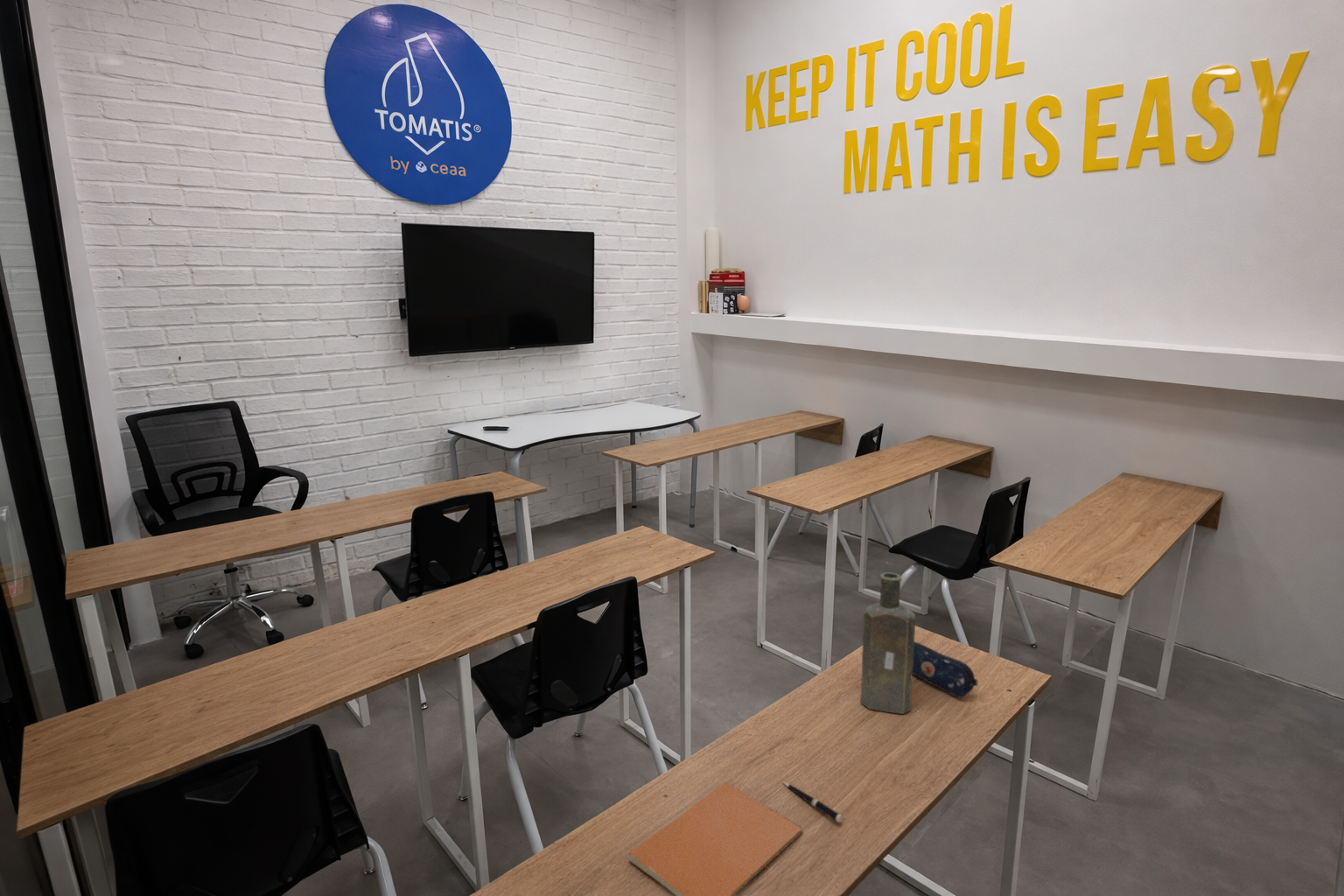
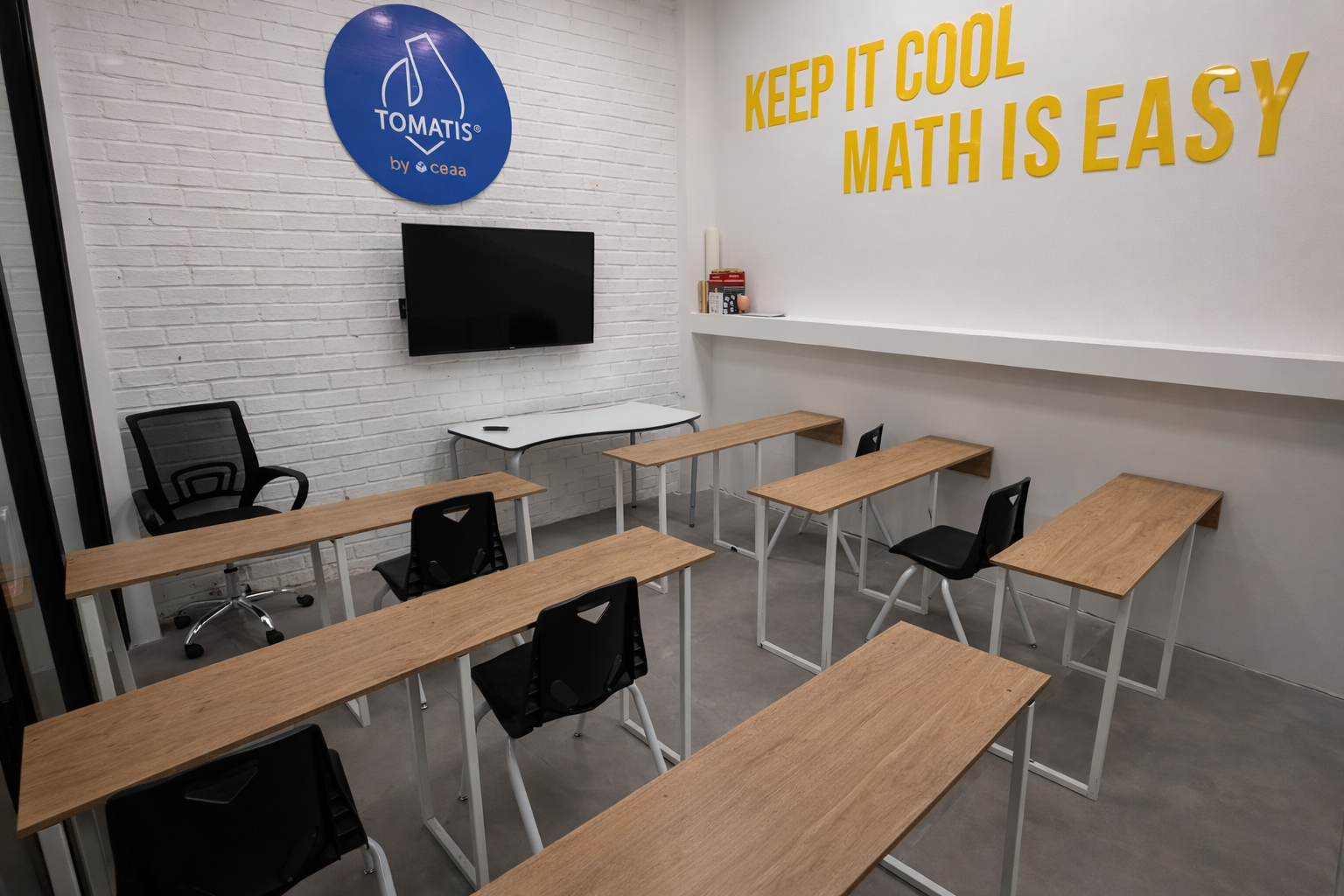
- book (718, 843)
- pen (809, 798)
- bottle (892, 641)
- pencil case (934, 667)
